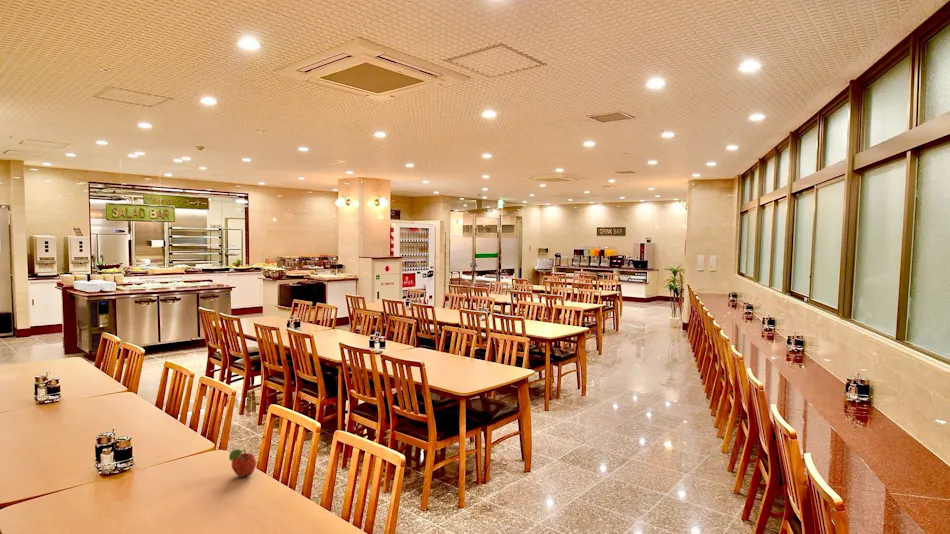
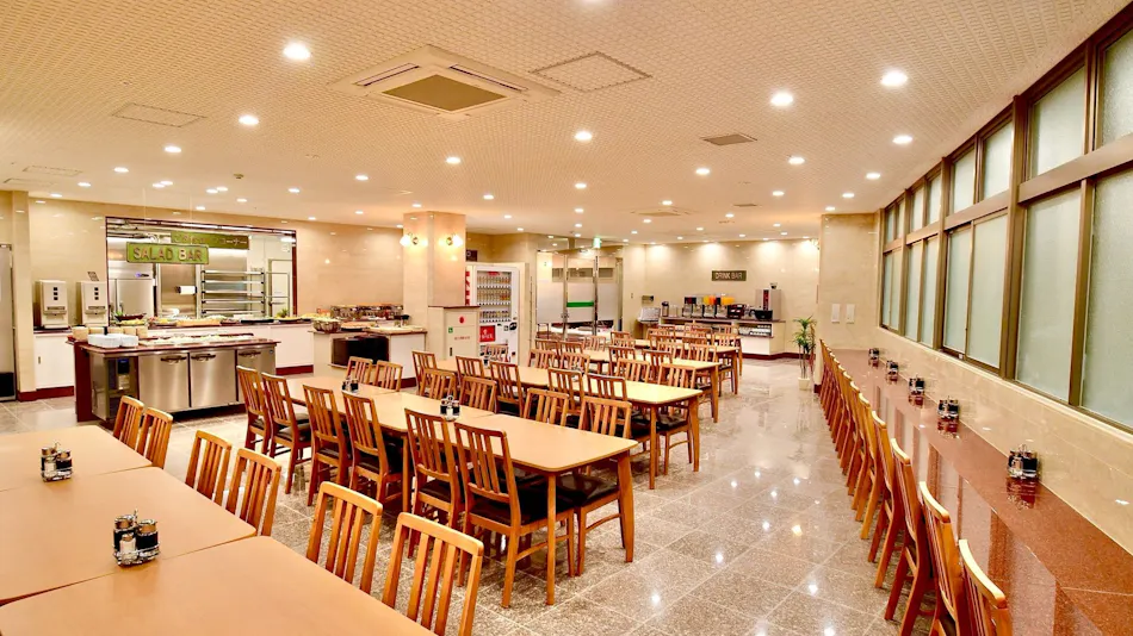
- fruit (242, 462)
